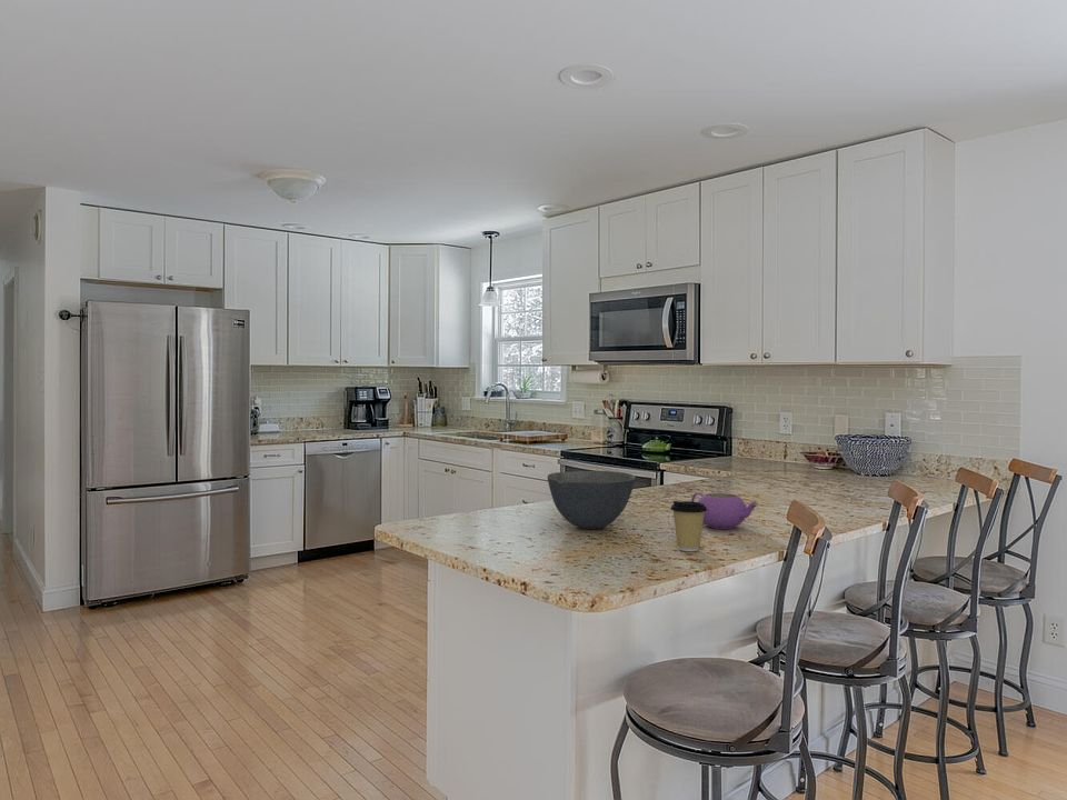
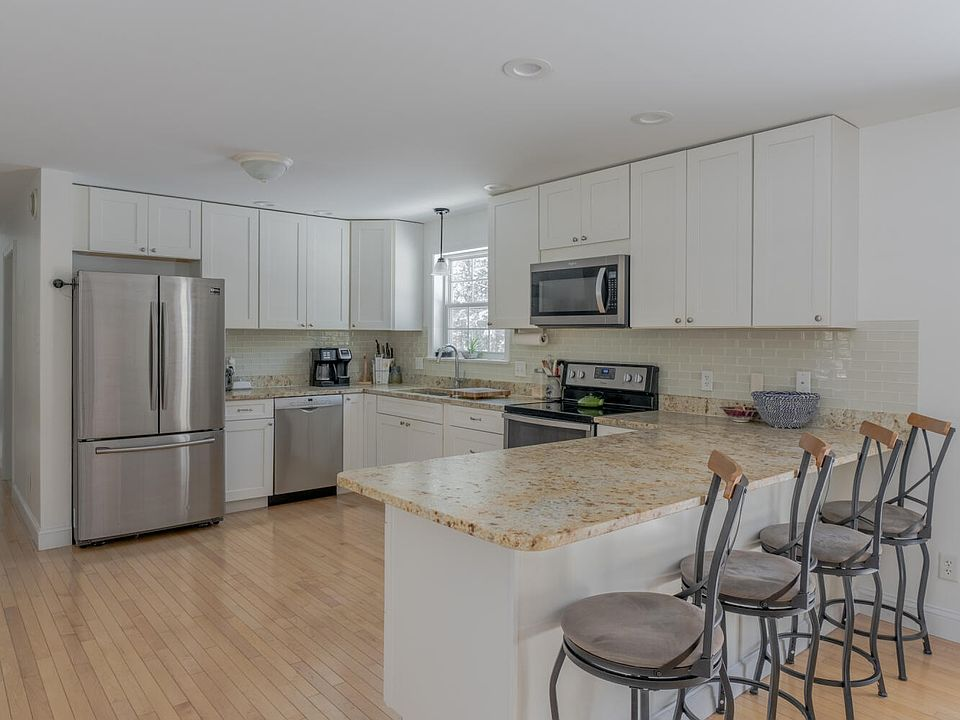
- bowl (590, 501)
- teapot (722, 511)
- coffee cup (688, 524)
